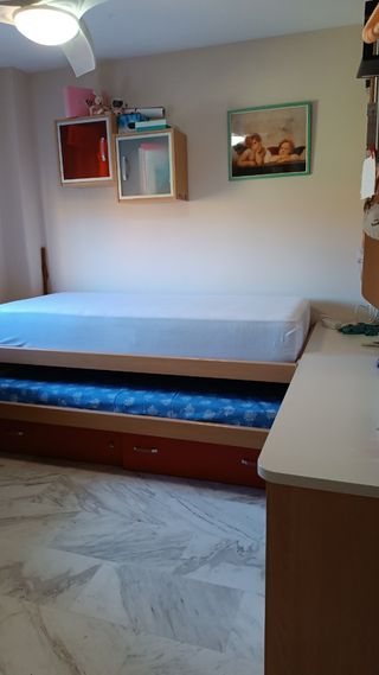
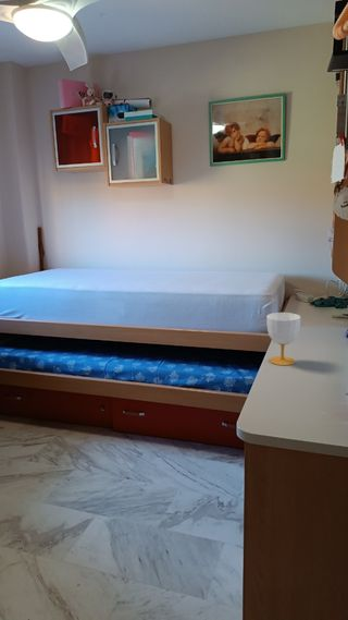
+ cup (283, 339)
